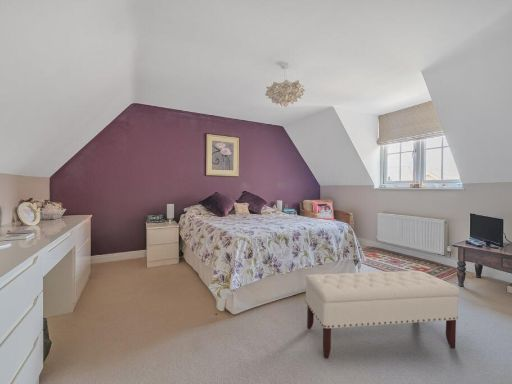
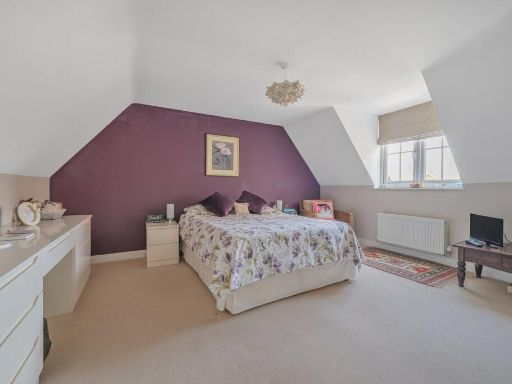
- bench (377, 308)
